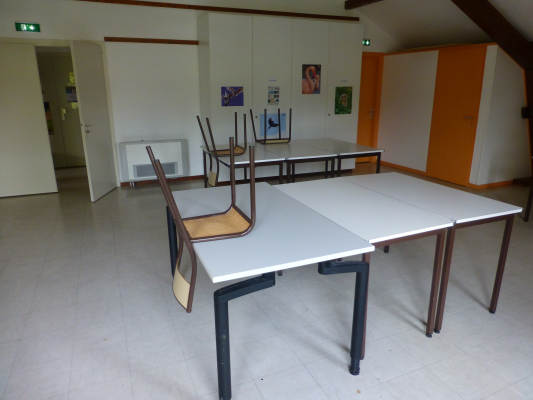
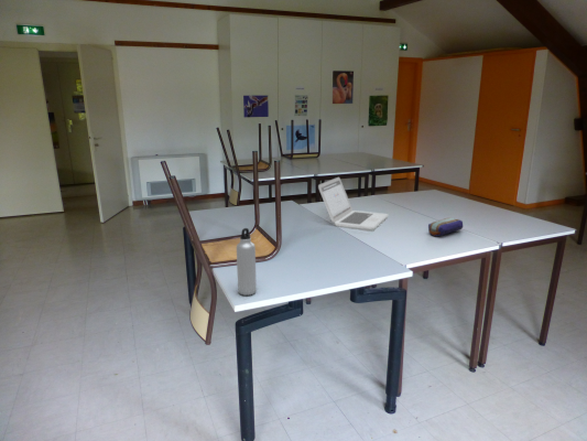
+ pencil case (446, 226)
+ laptop (349, 203)
+ water bottle (246, 260)
